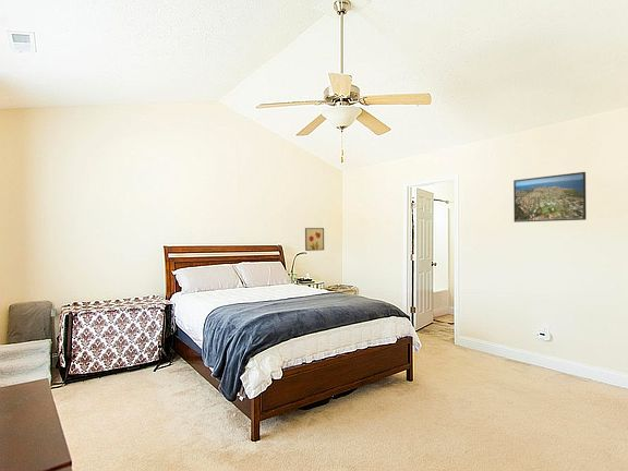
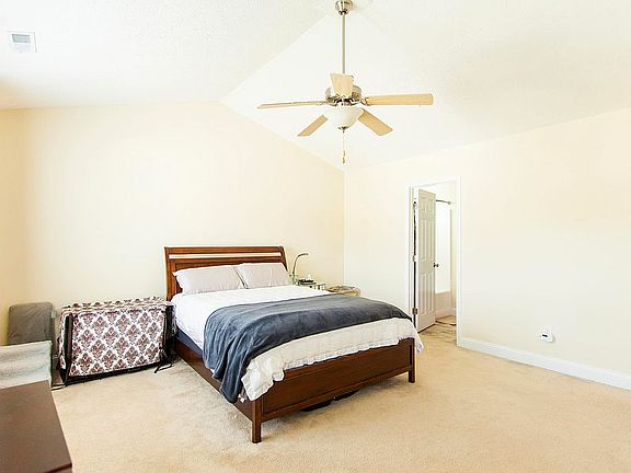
- wall art (314, 239)
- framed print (547, 198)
